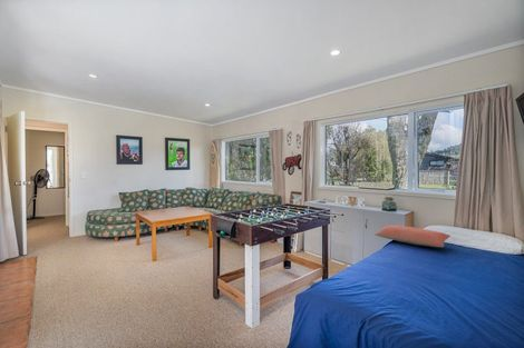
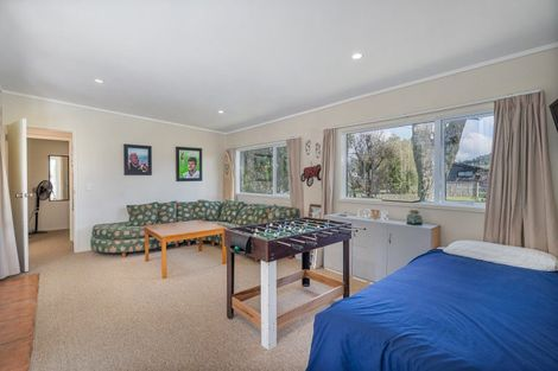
- pillow (410, 235)
